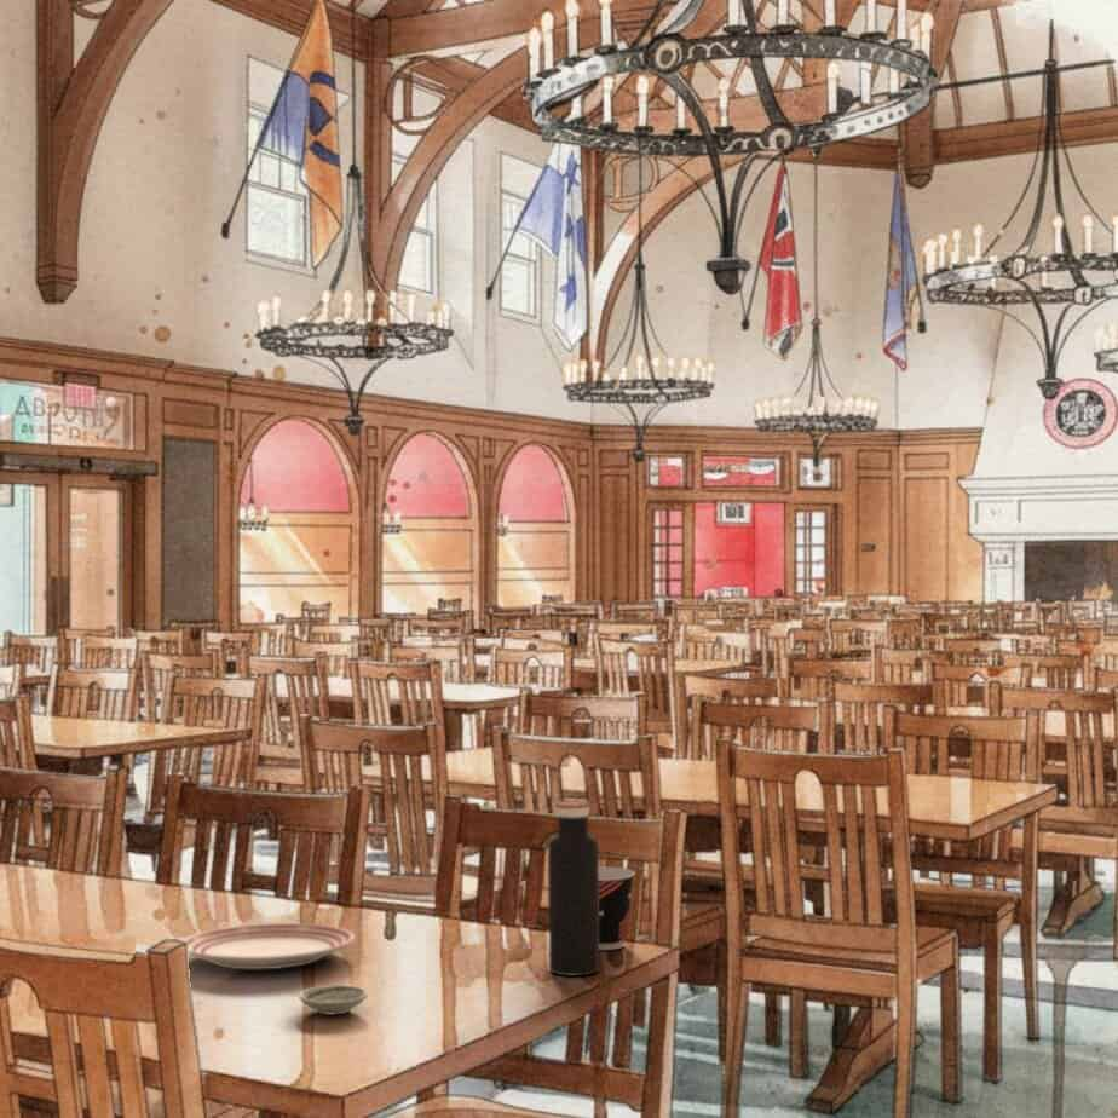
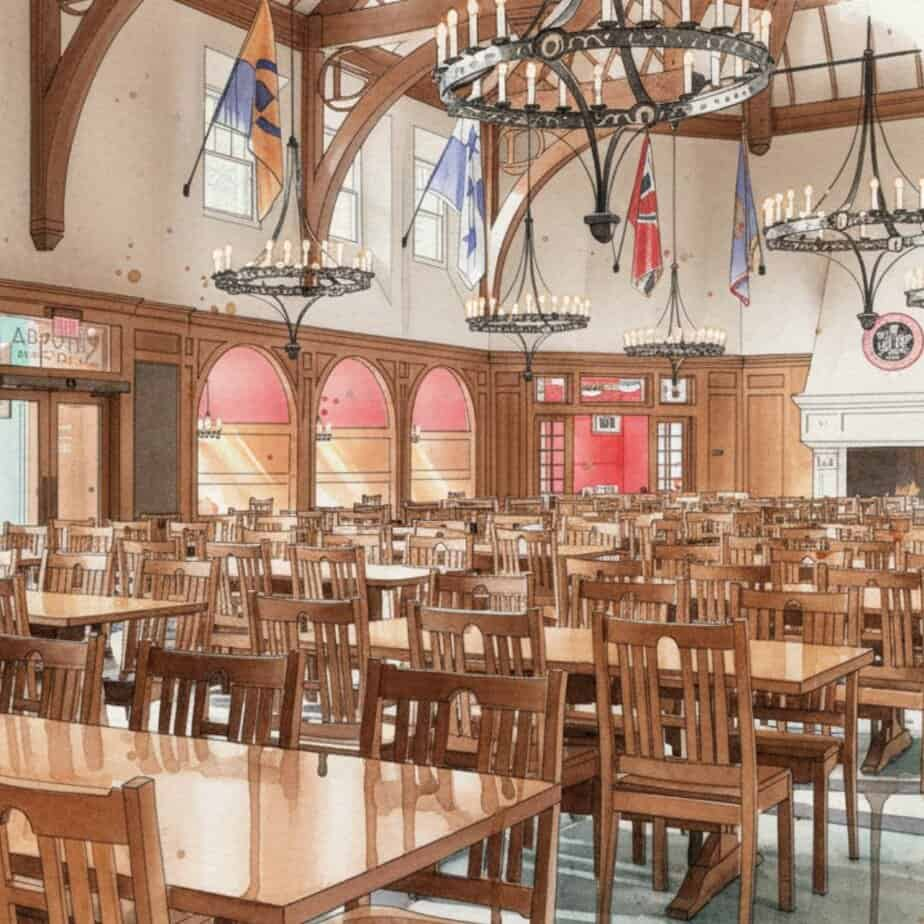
- water bottle (572, 886)
- saucer (333, 1001)
- cup (603, 909)
- dinner plate (267, 947)
